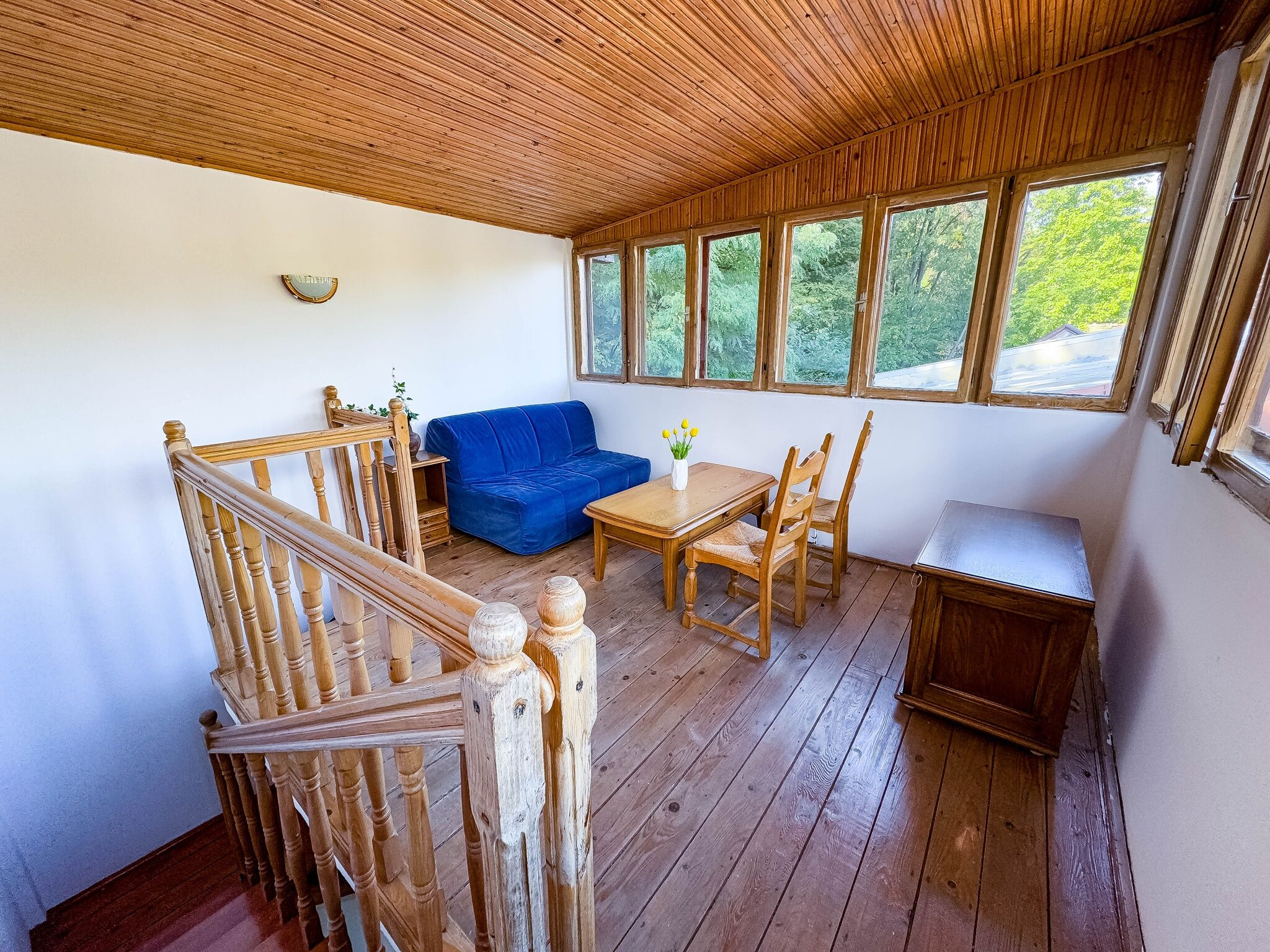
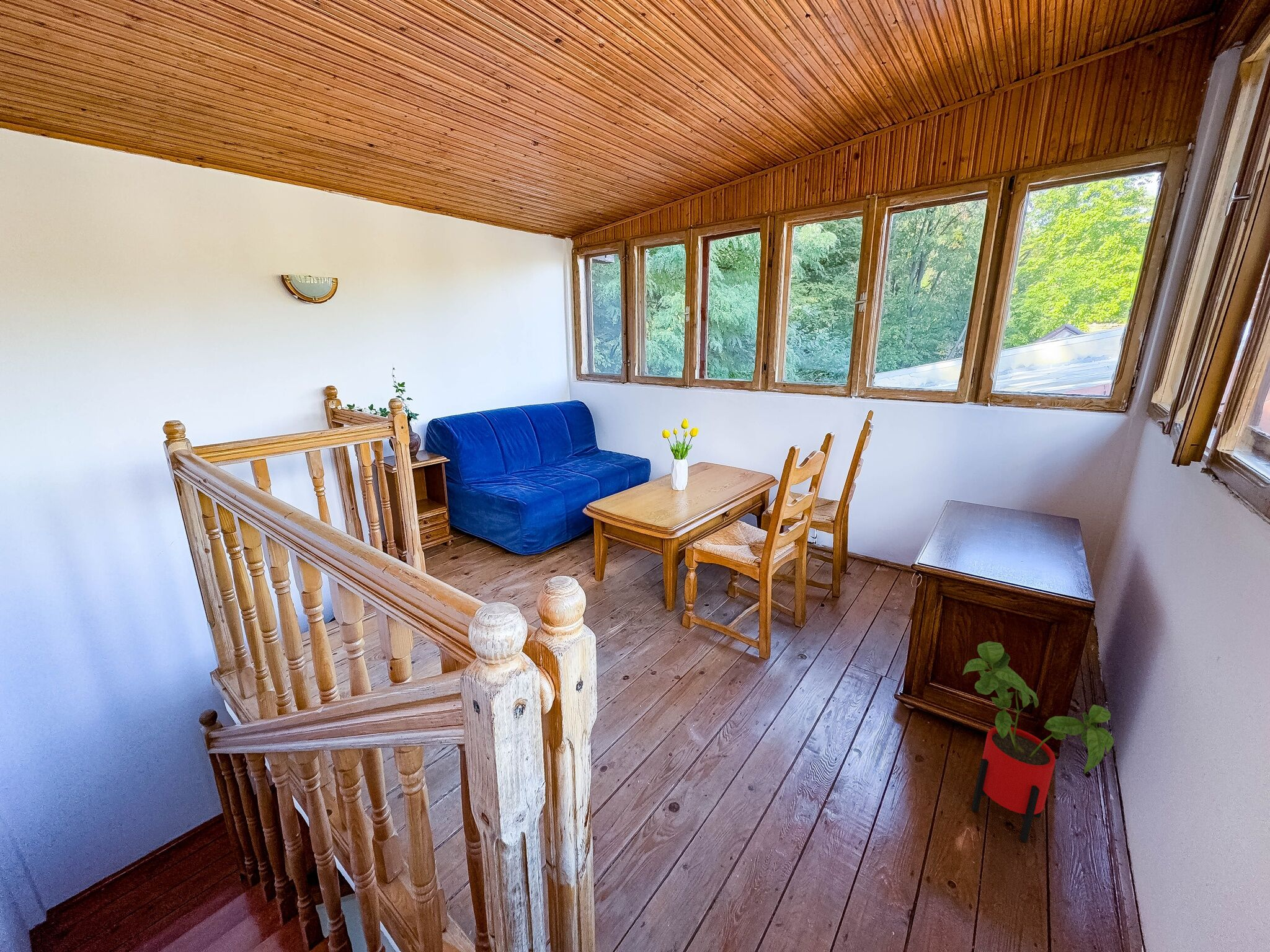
+ house plant (1013, 733)
